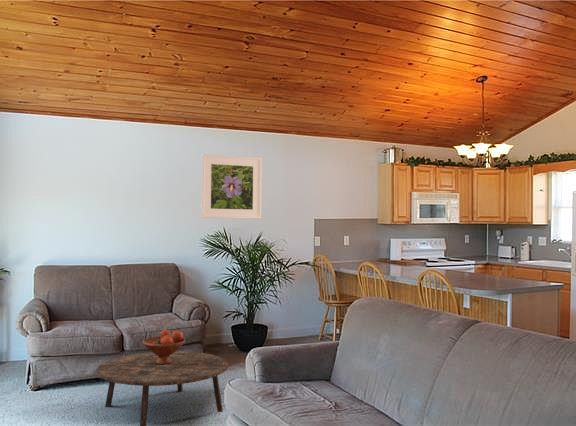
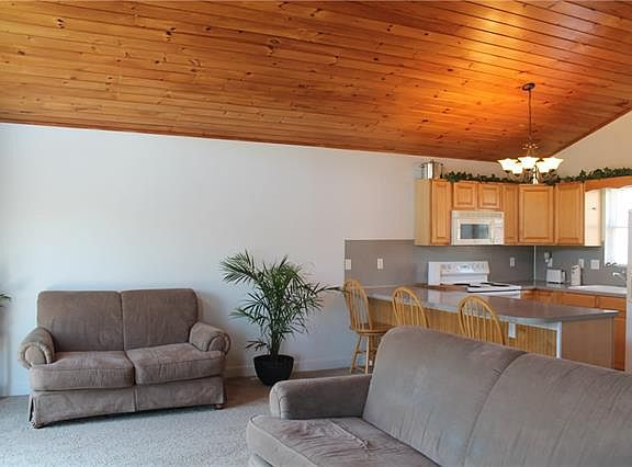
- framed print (232, 187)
- fruit bowl (164, 347)
- coffee table (163, 384)
